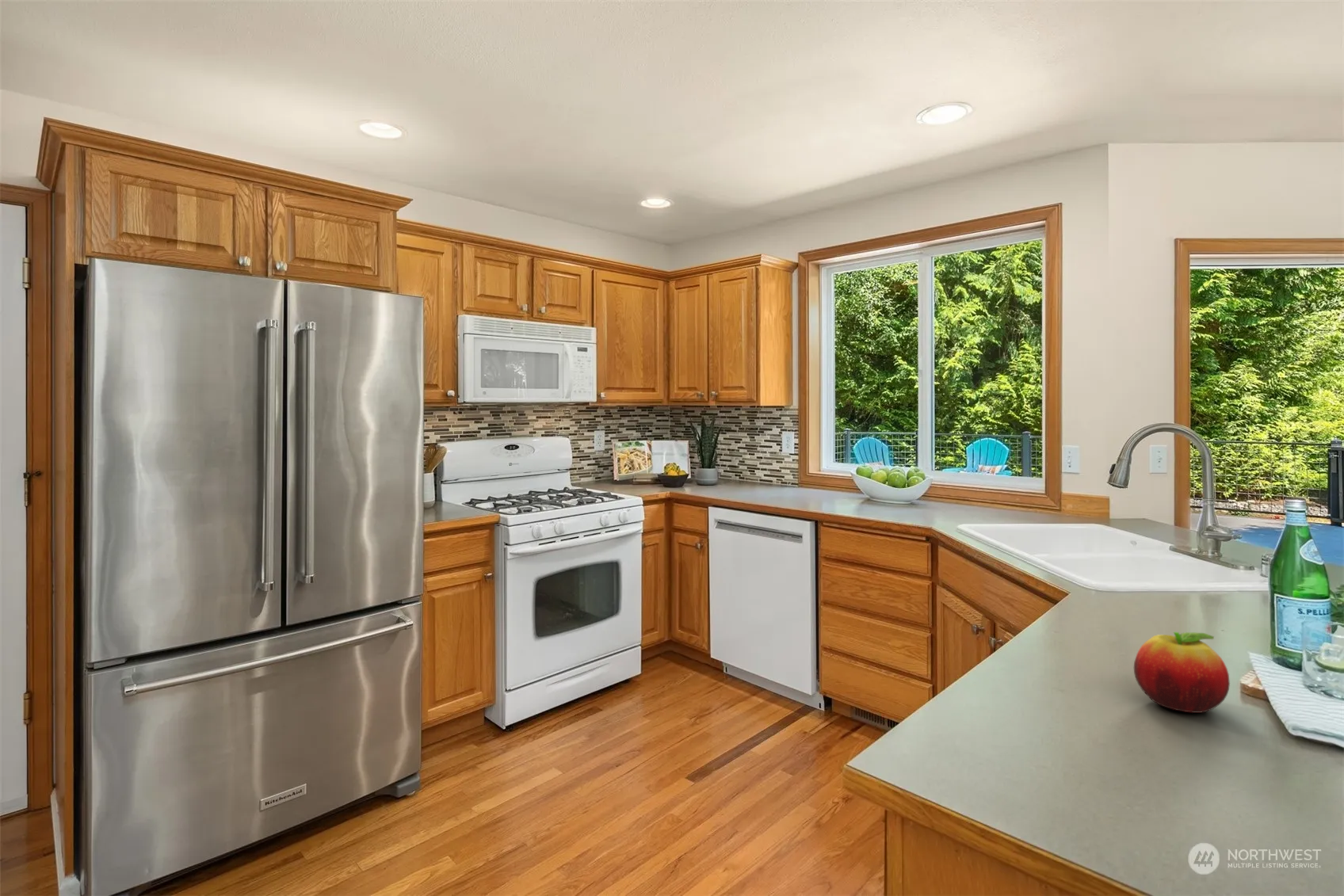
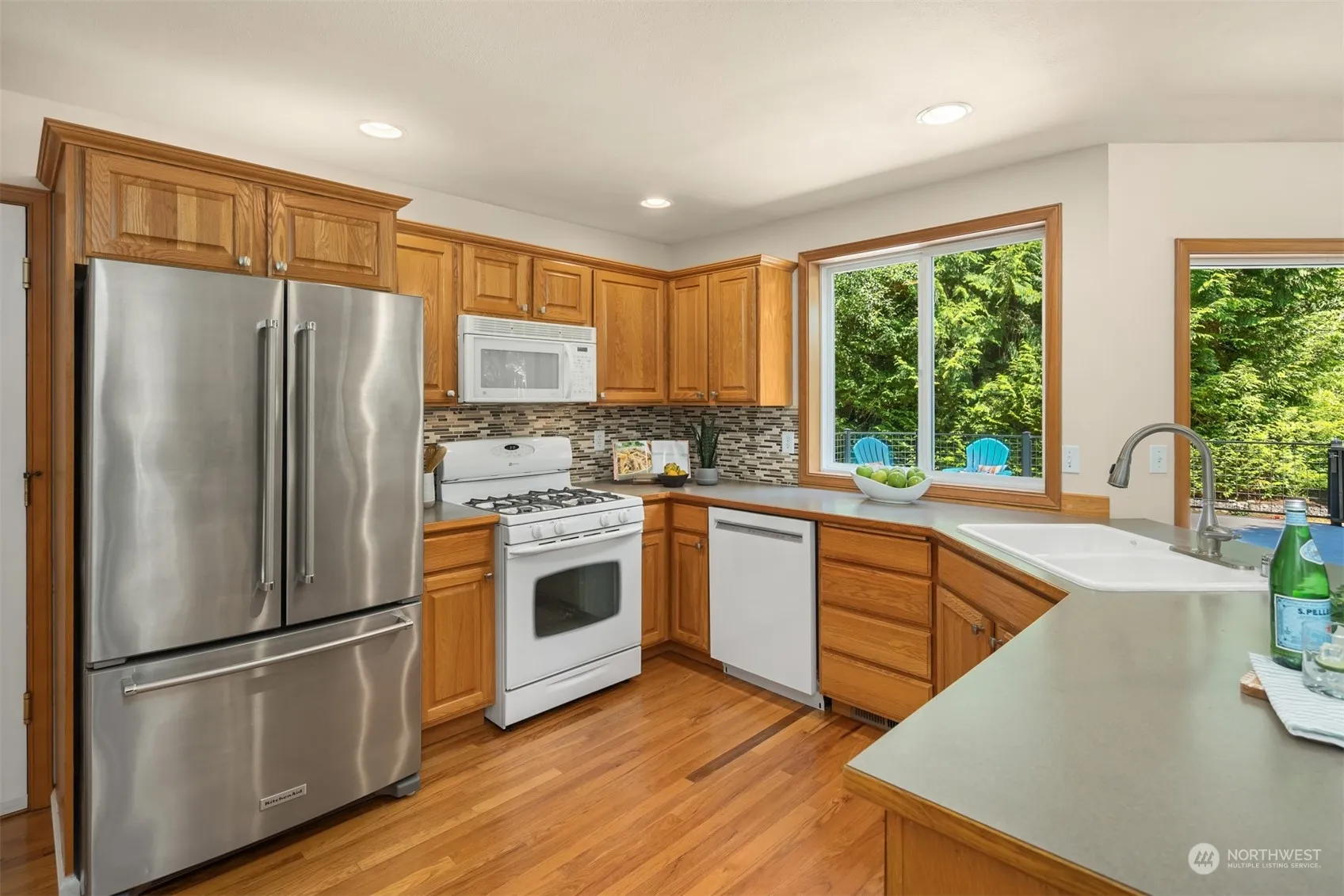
- fruit (1180, 669)
